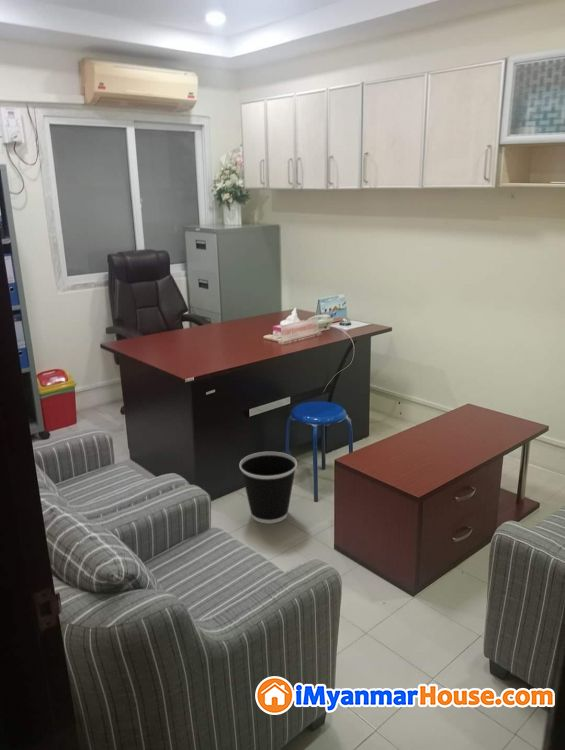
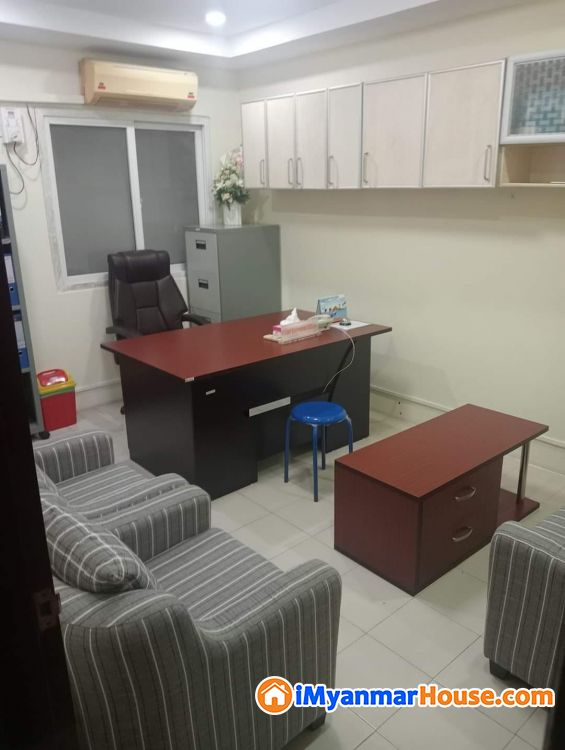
- wastebasket (268, 489)
